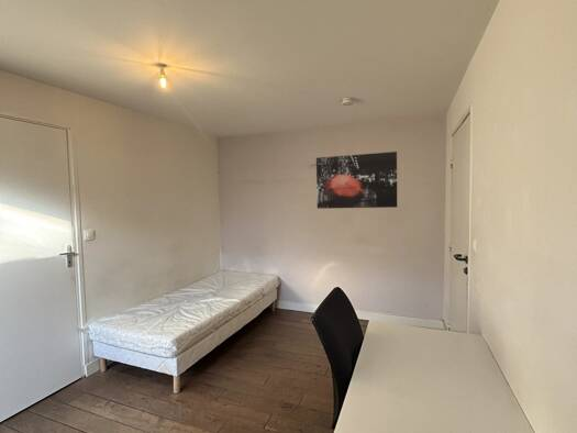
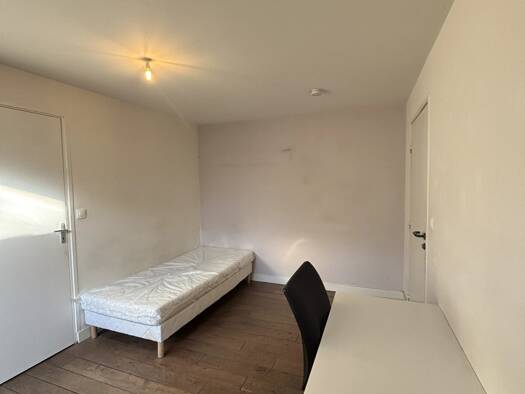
- wall art (355, 181)
